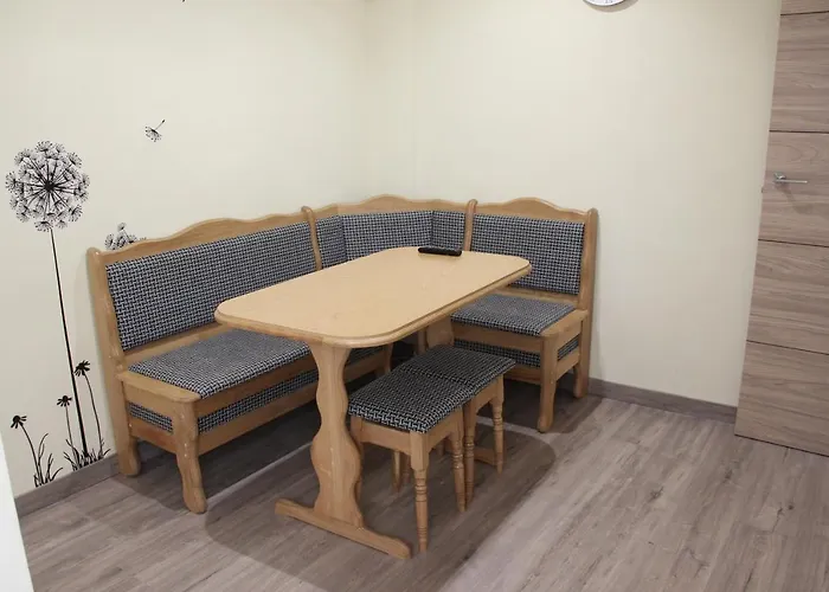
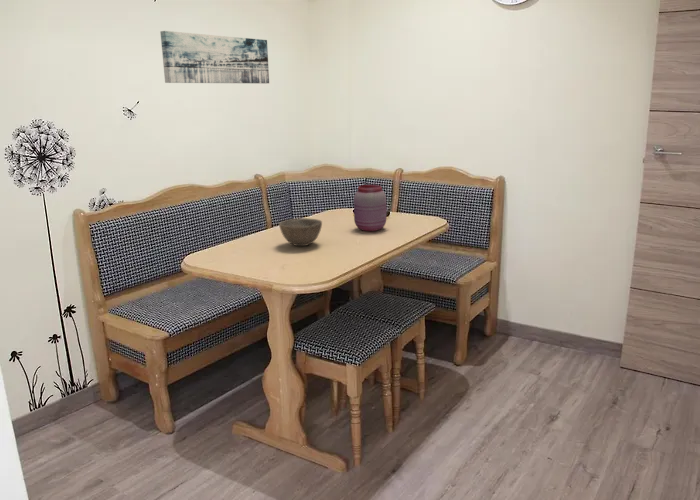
+ wall art (220, 59)
+ jar (370, 207)
+ bowl (300, 233)
